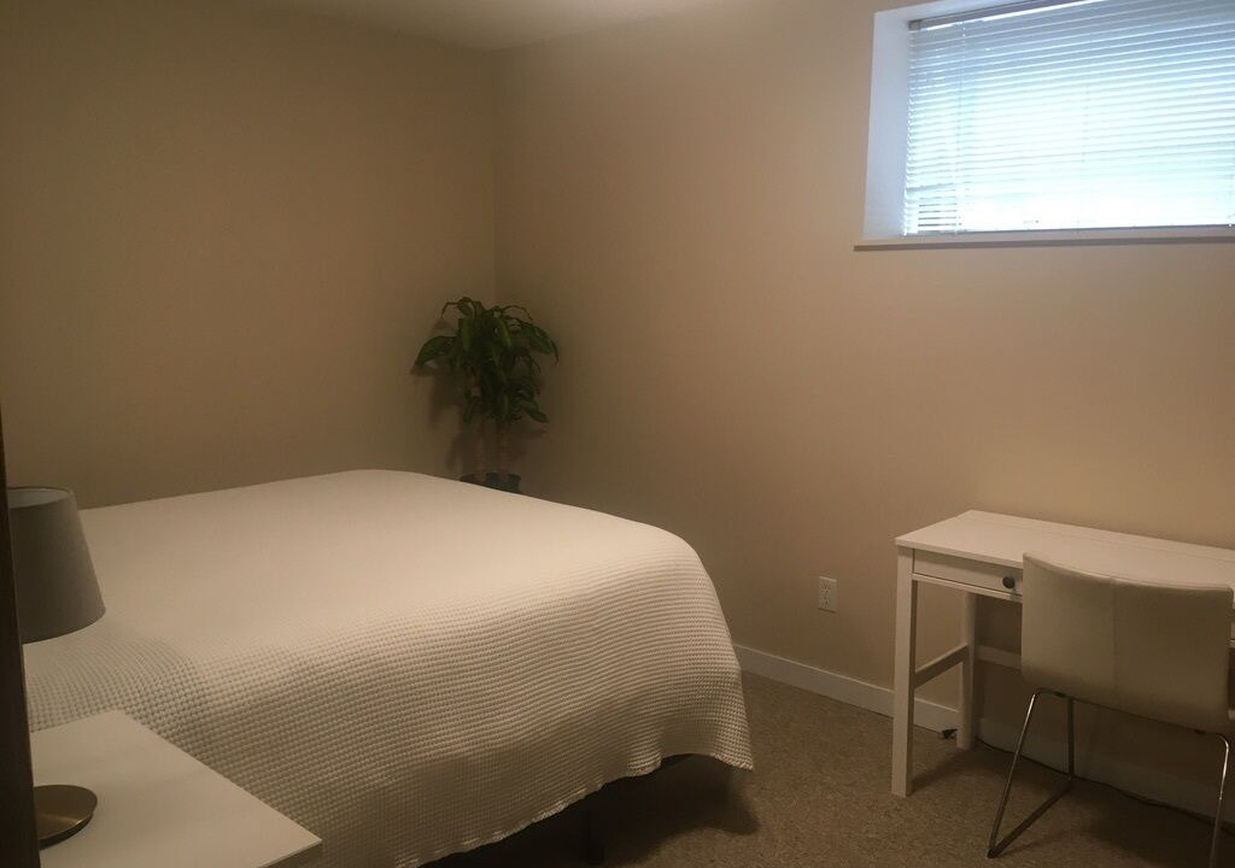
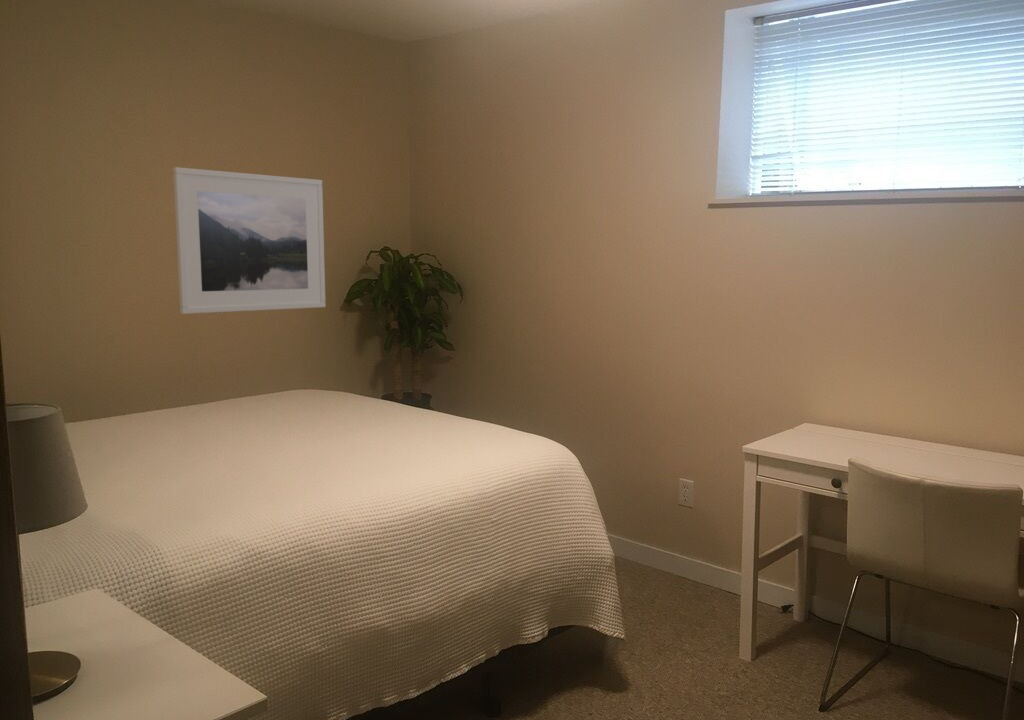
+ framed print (255, 242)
